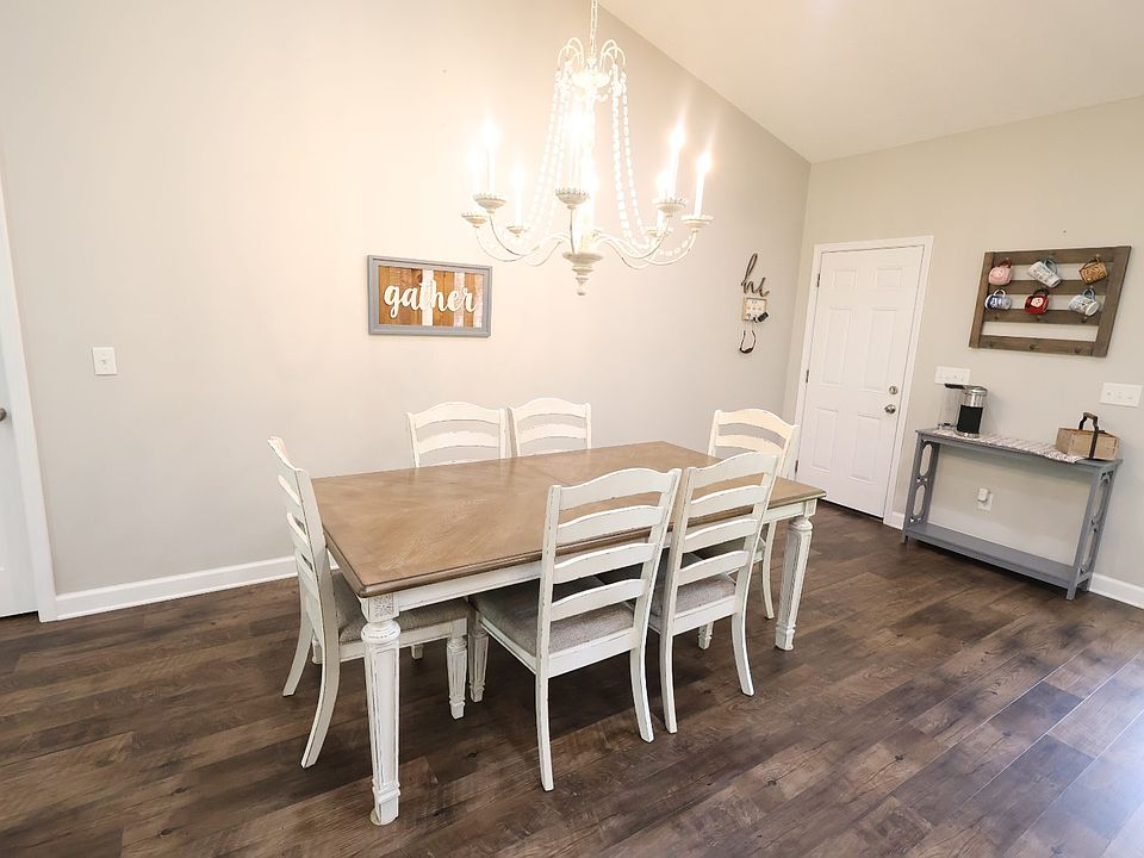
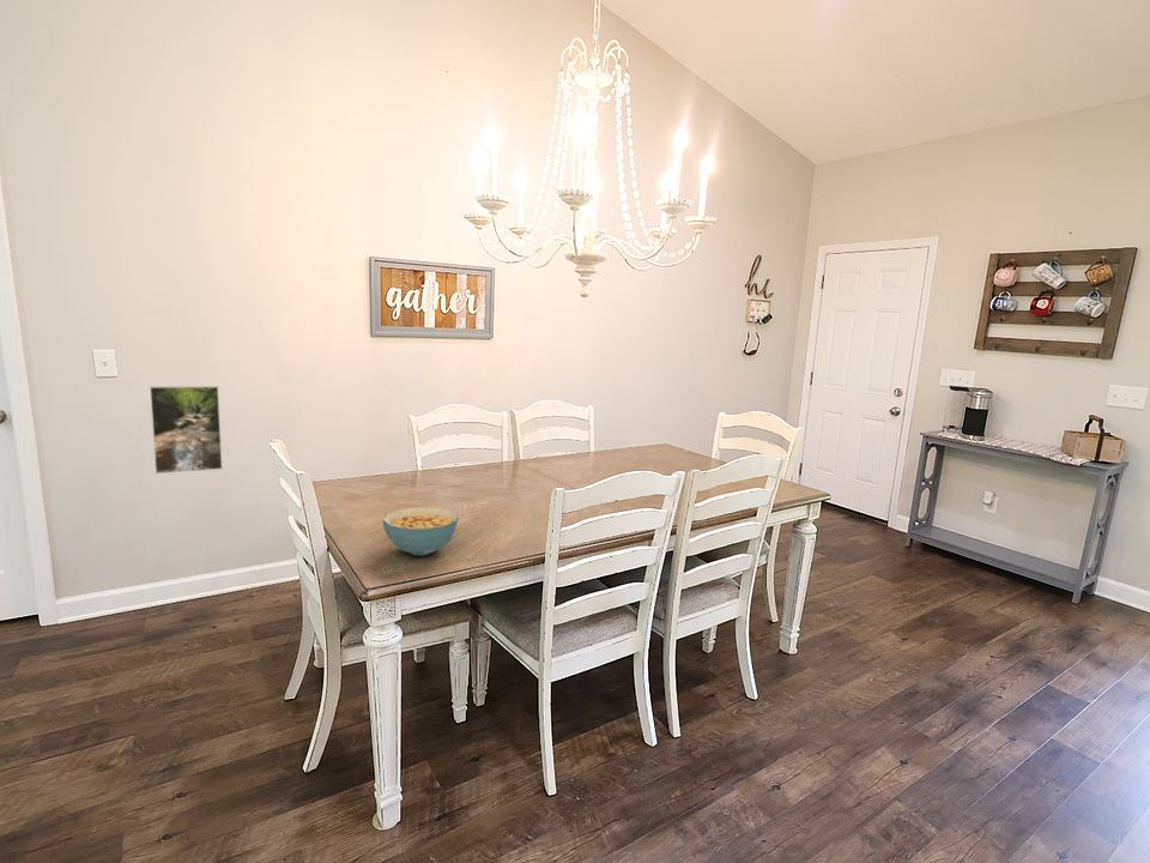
+ cereal bowl (420, 533)
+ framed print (187, 428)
